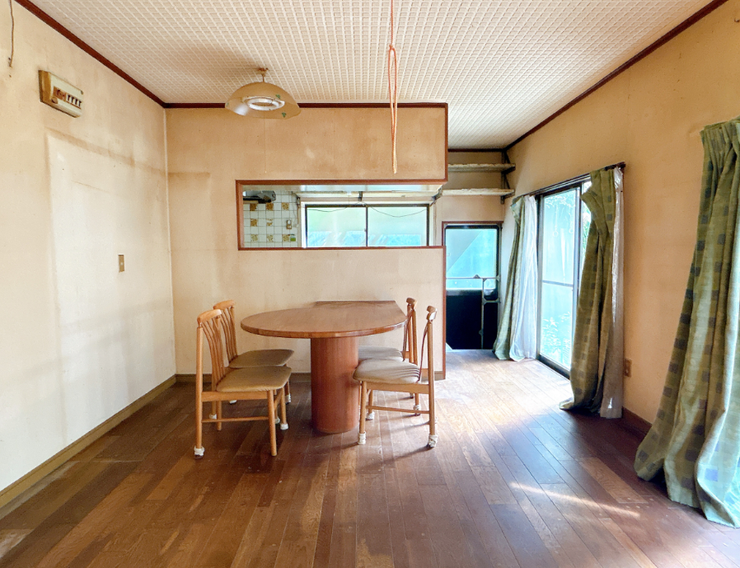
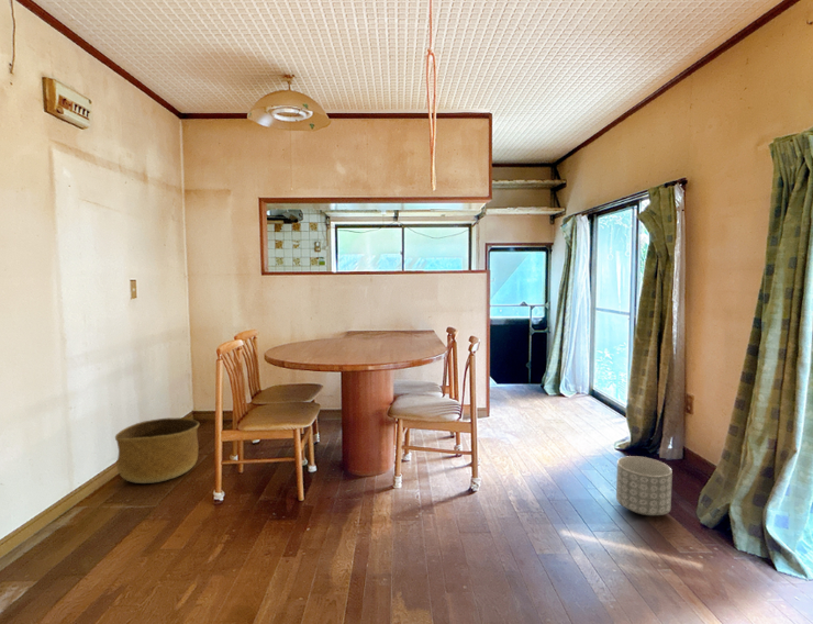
+ planter (643, 488)
+ basket (159, 448)
